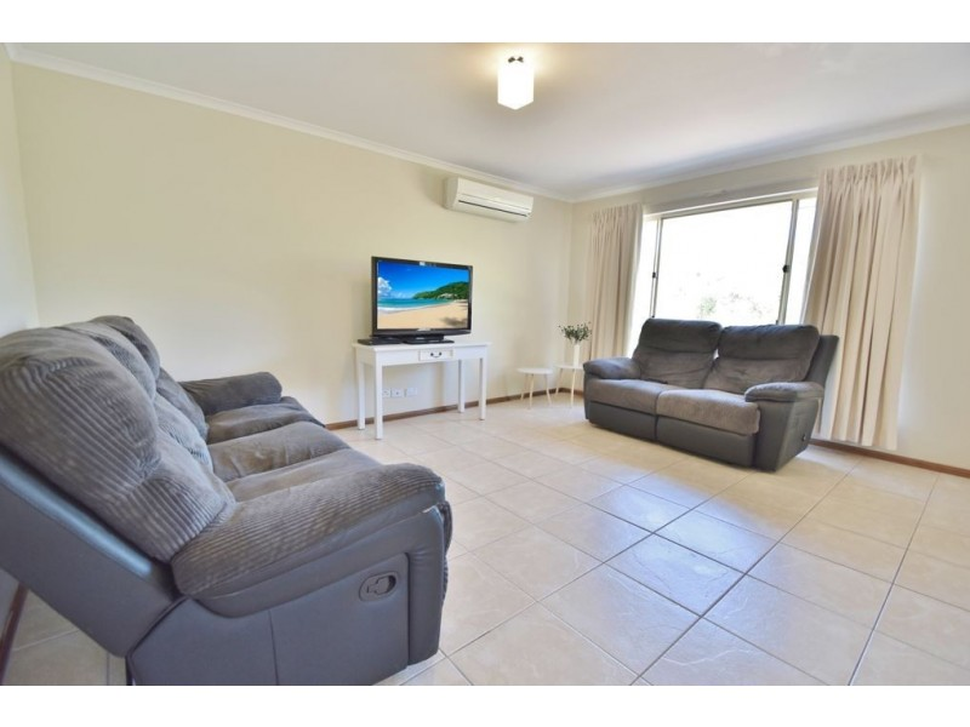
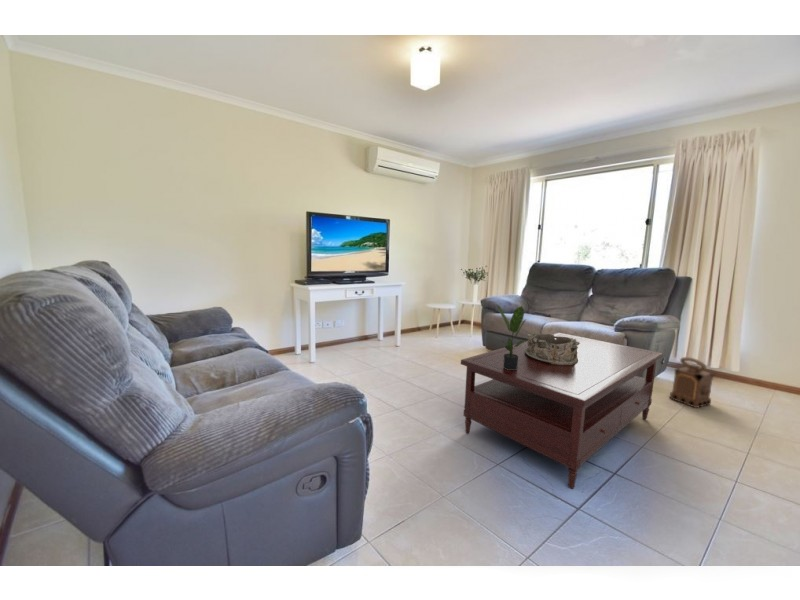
+ lantern (696, 380)
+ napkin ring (551, 345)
+ coffee table (563, 391)
+ potted plant (509, 337)
